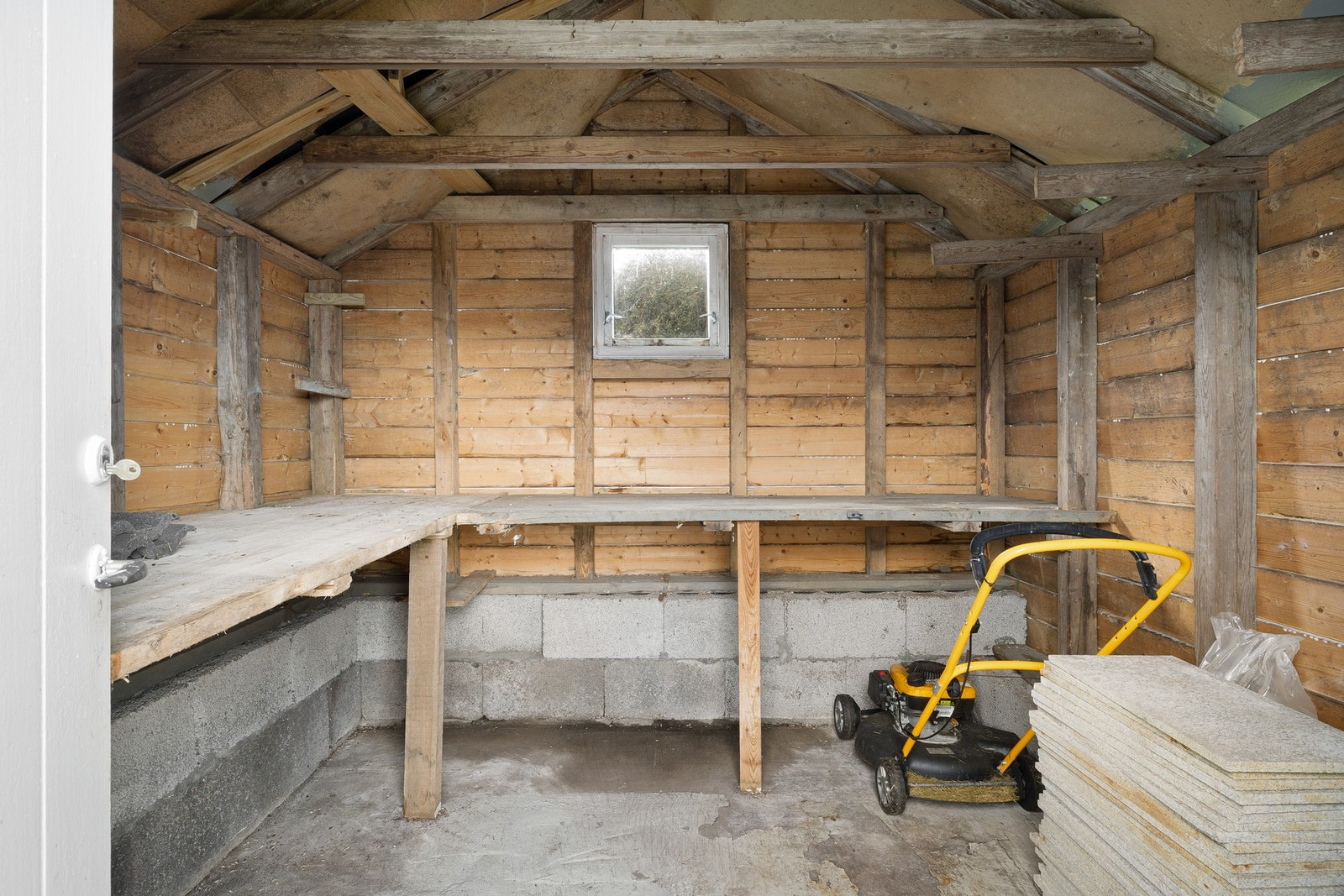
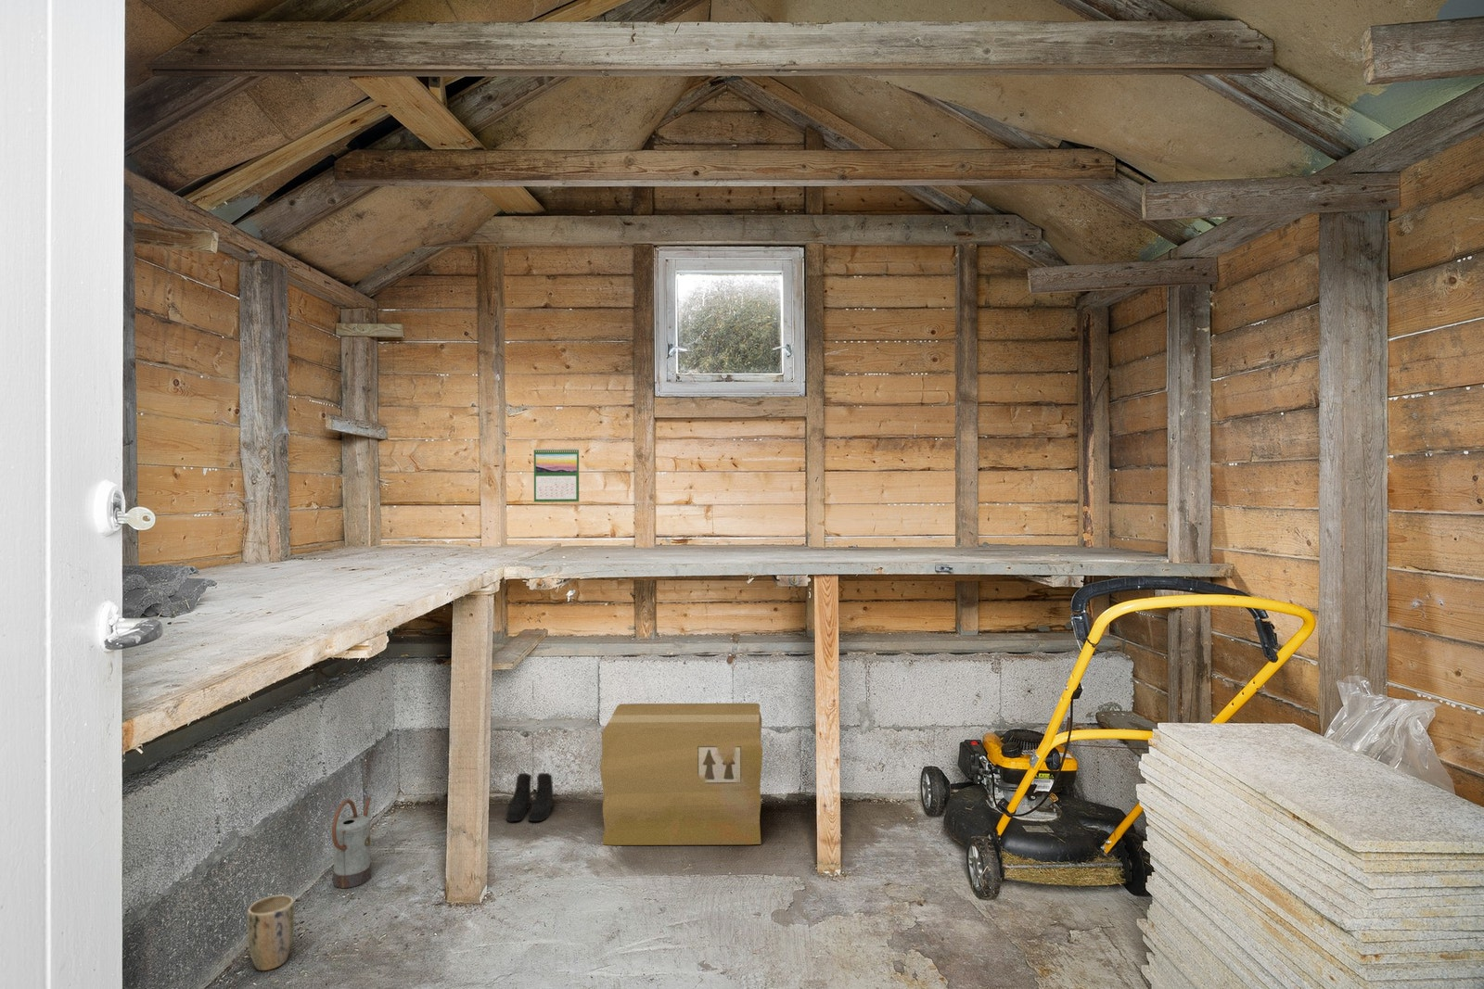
+ boots (530, 795)
+ plant pot (271, 933)
+ watering can (352, 836)
+ calendar (556, 474)
+ cardboard box (686, 768)
